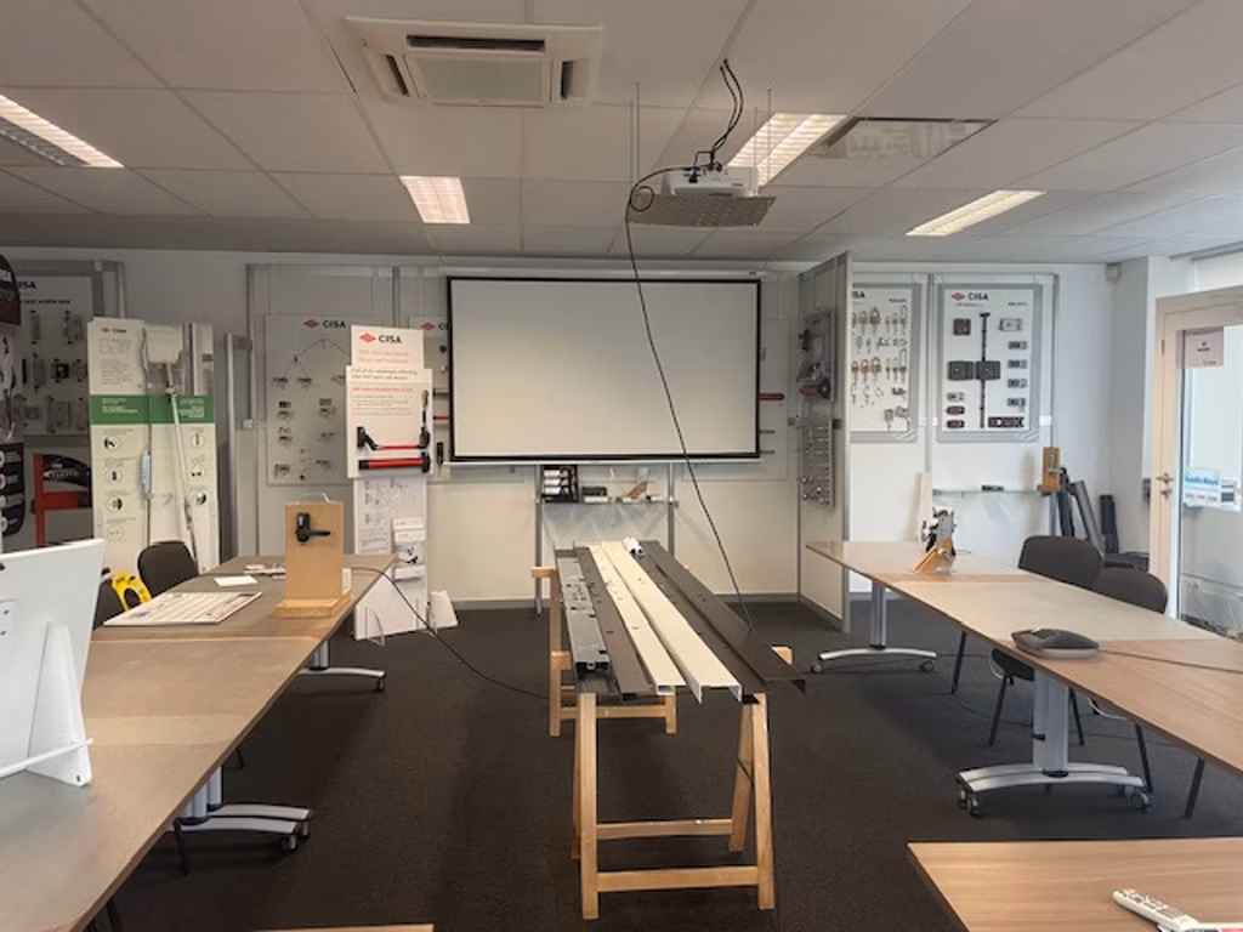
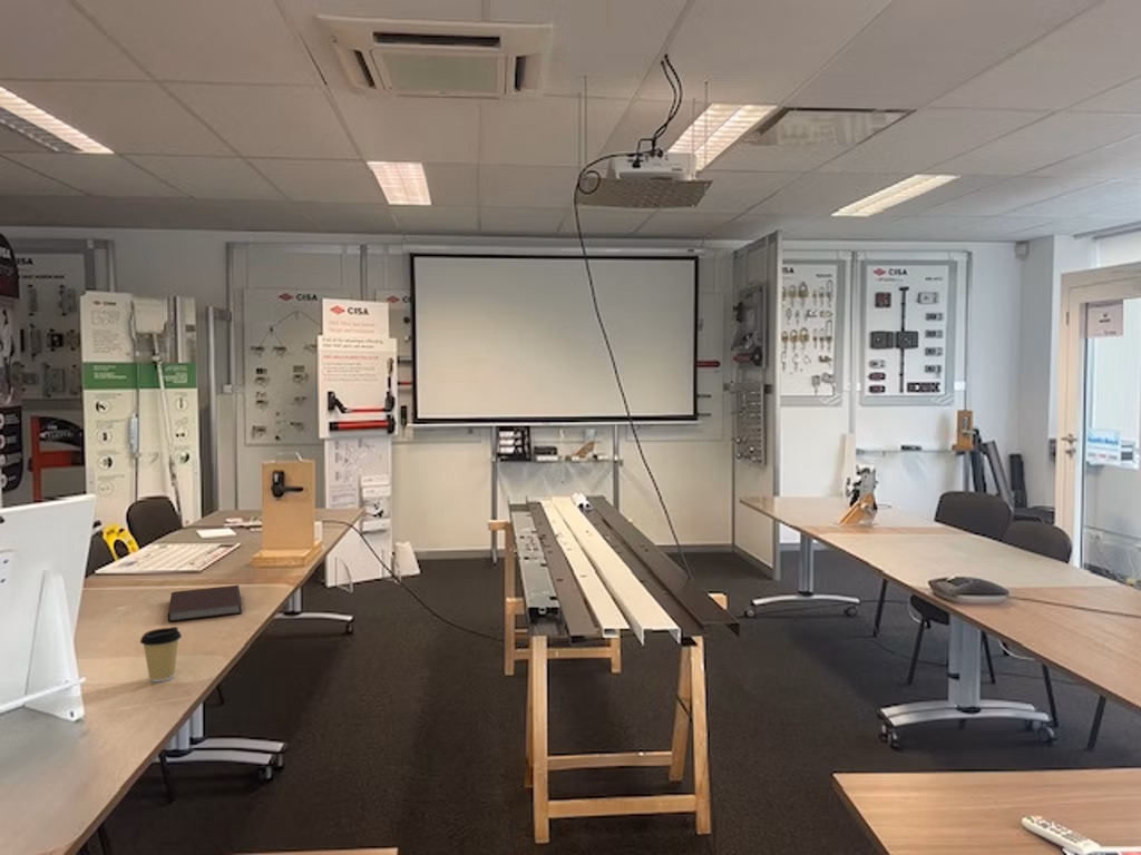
+ coffee cup (160, 653)
+ notebook (205, 602)
